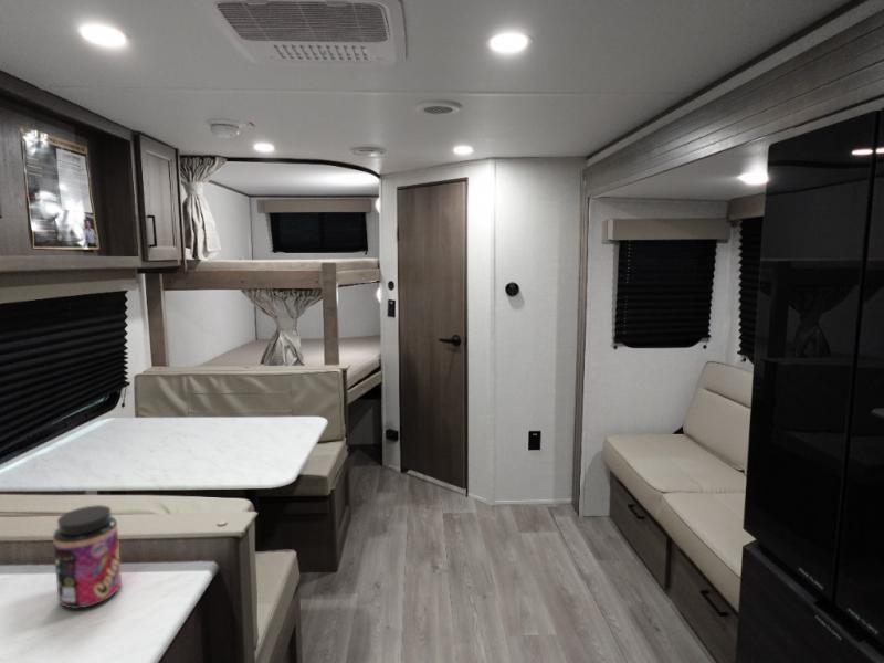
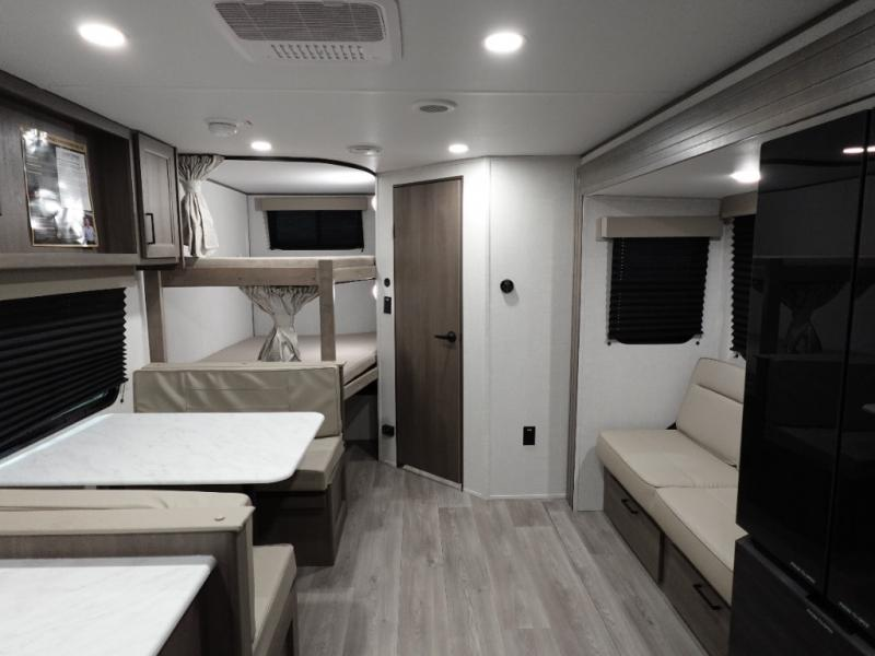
- jar (87, 555)
